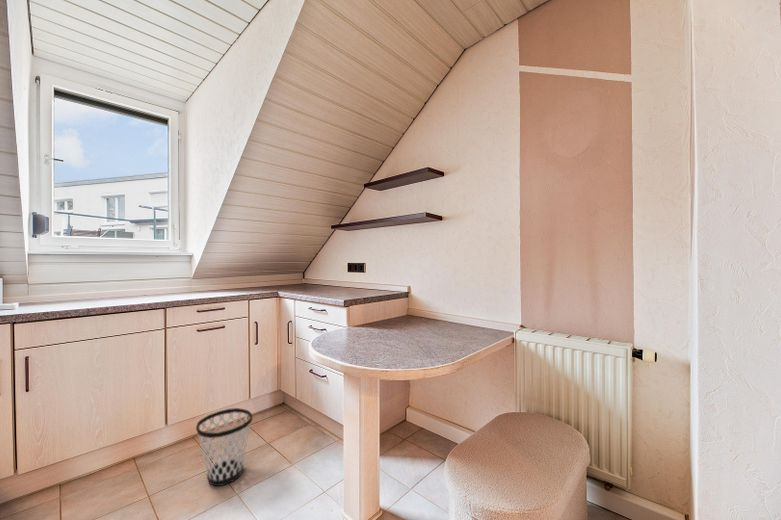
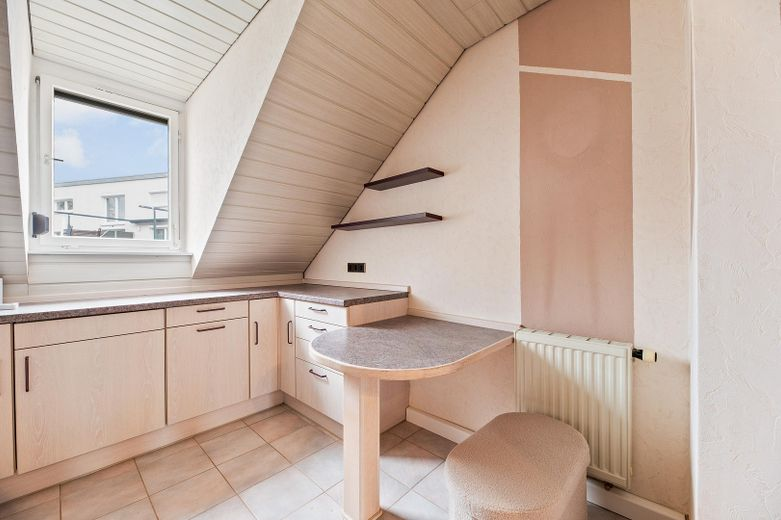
- wastebasket (225, 447)
